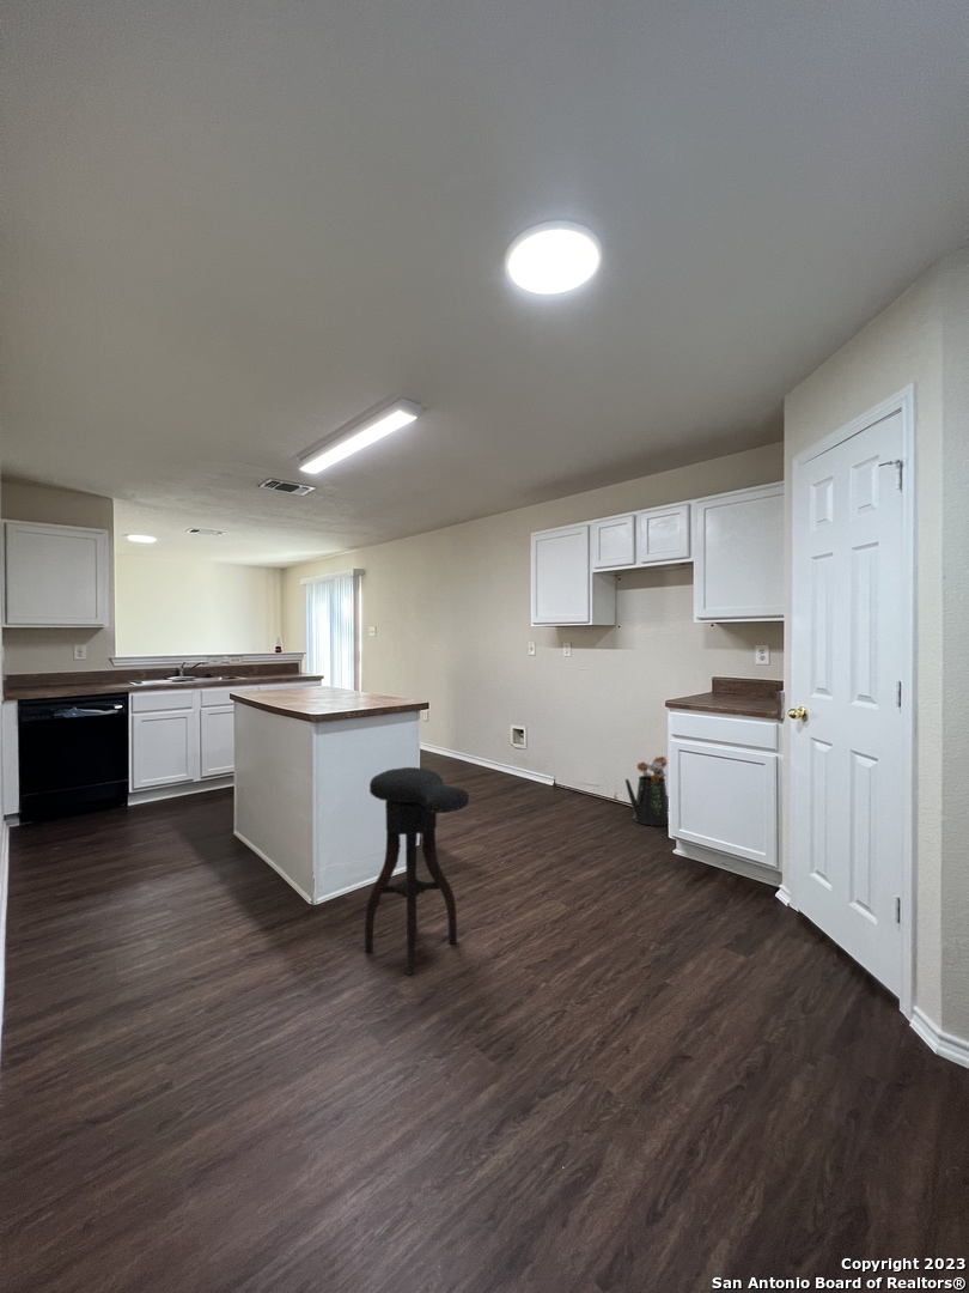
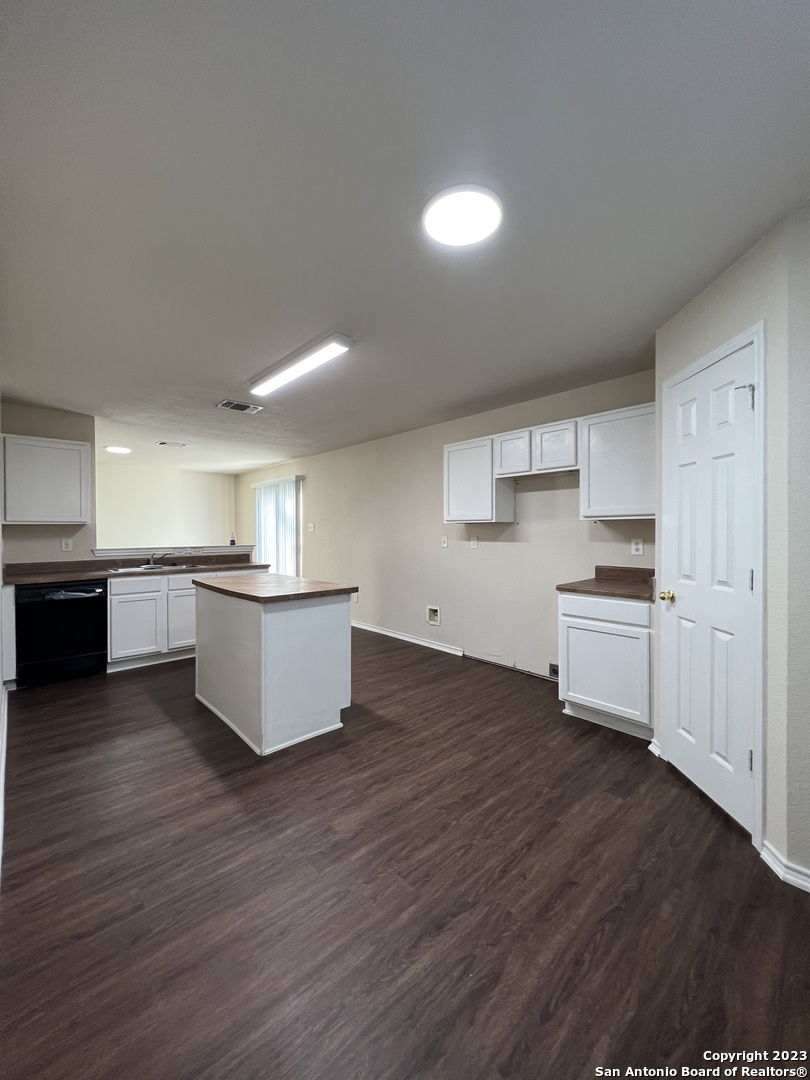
- stool (415, 863)
- watering can (651, 788)
